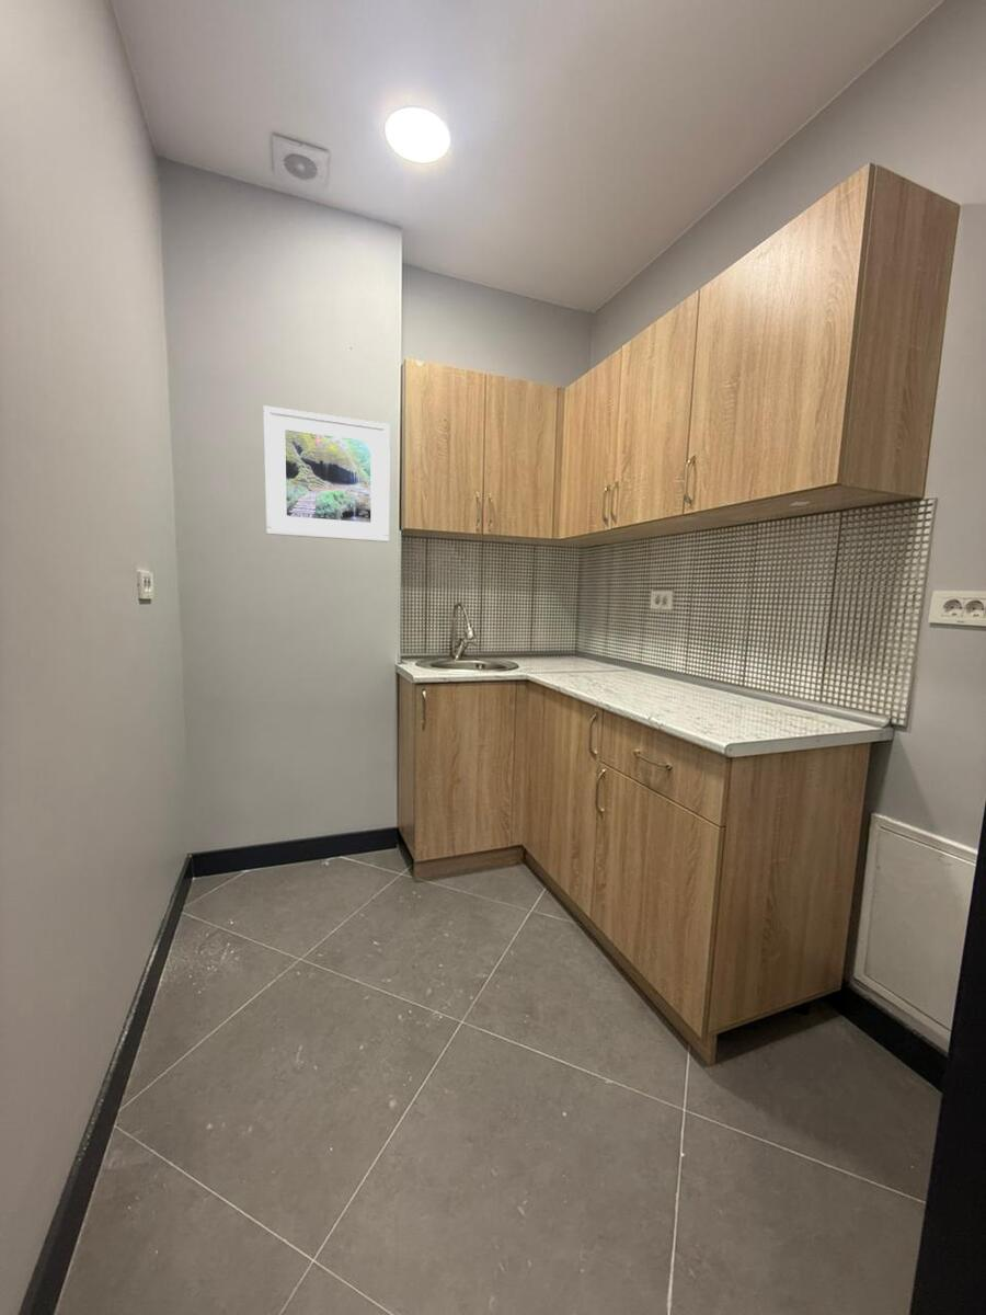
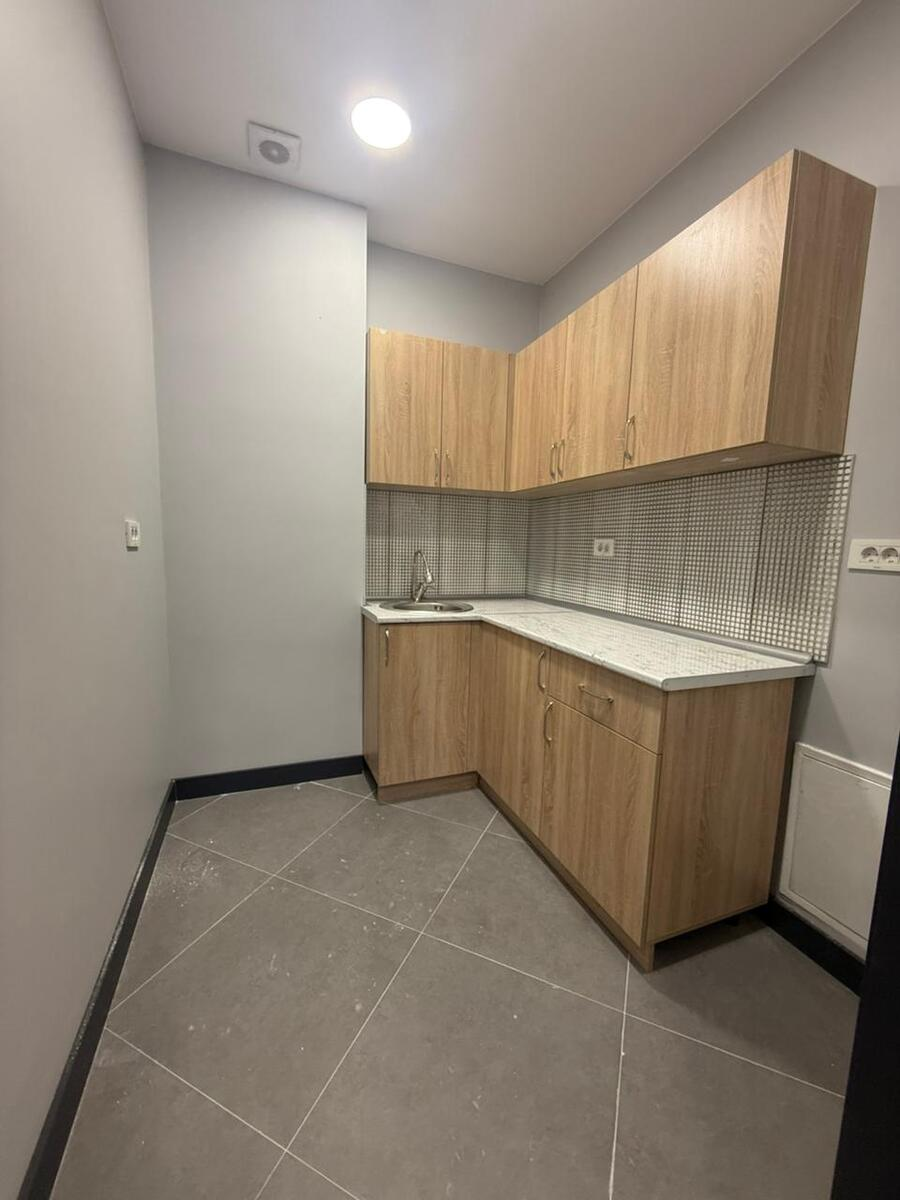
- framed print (329, 478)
